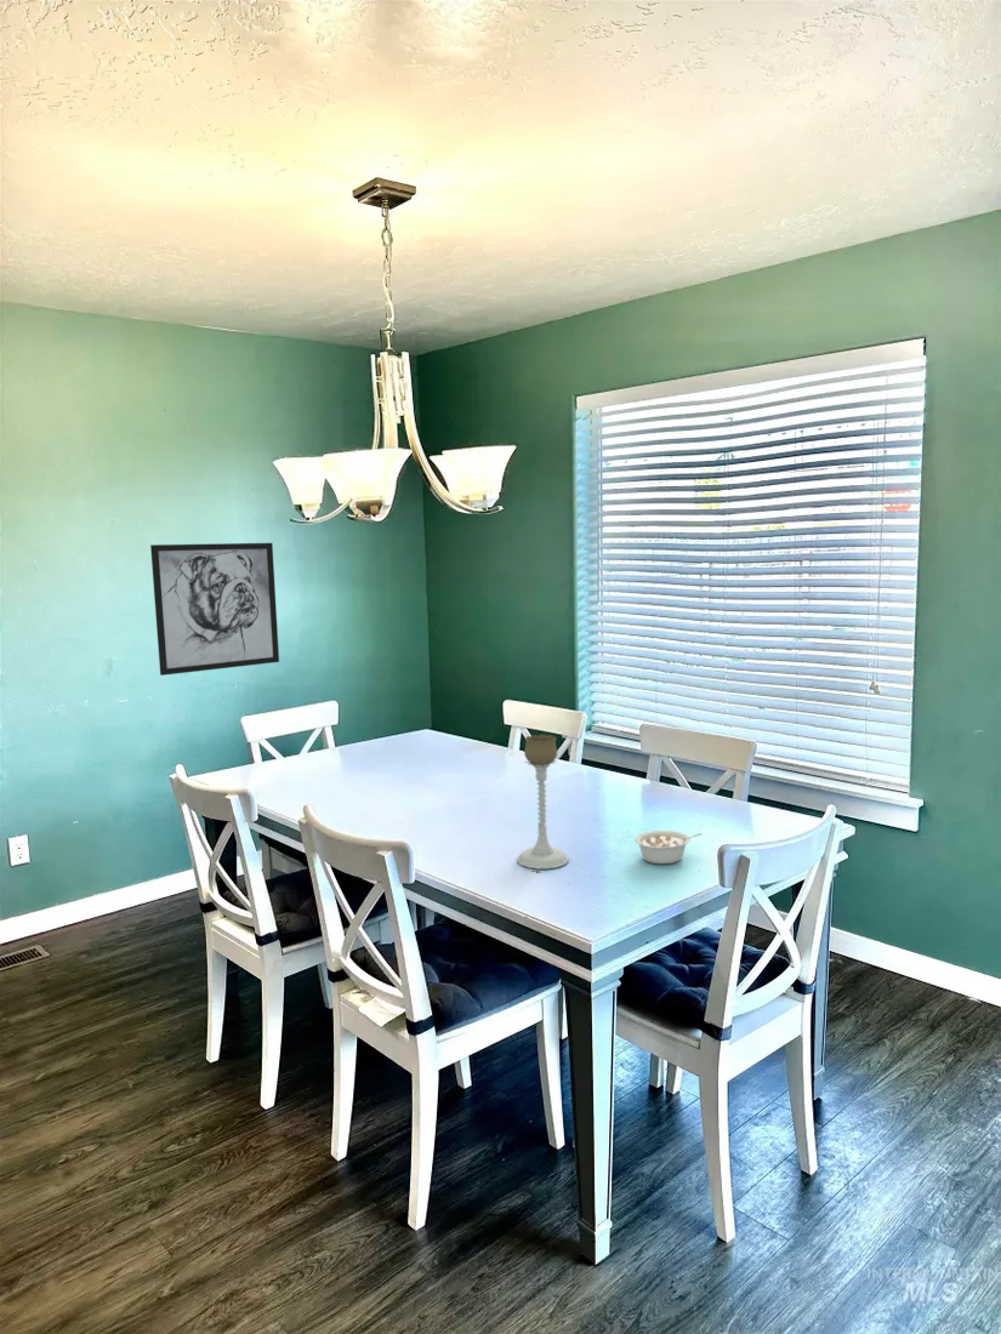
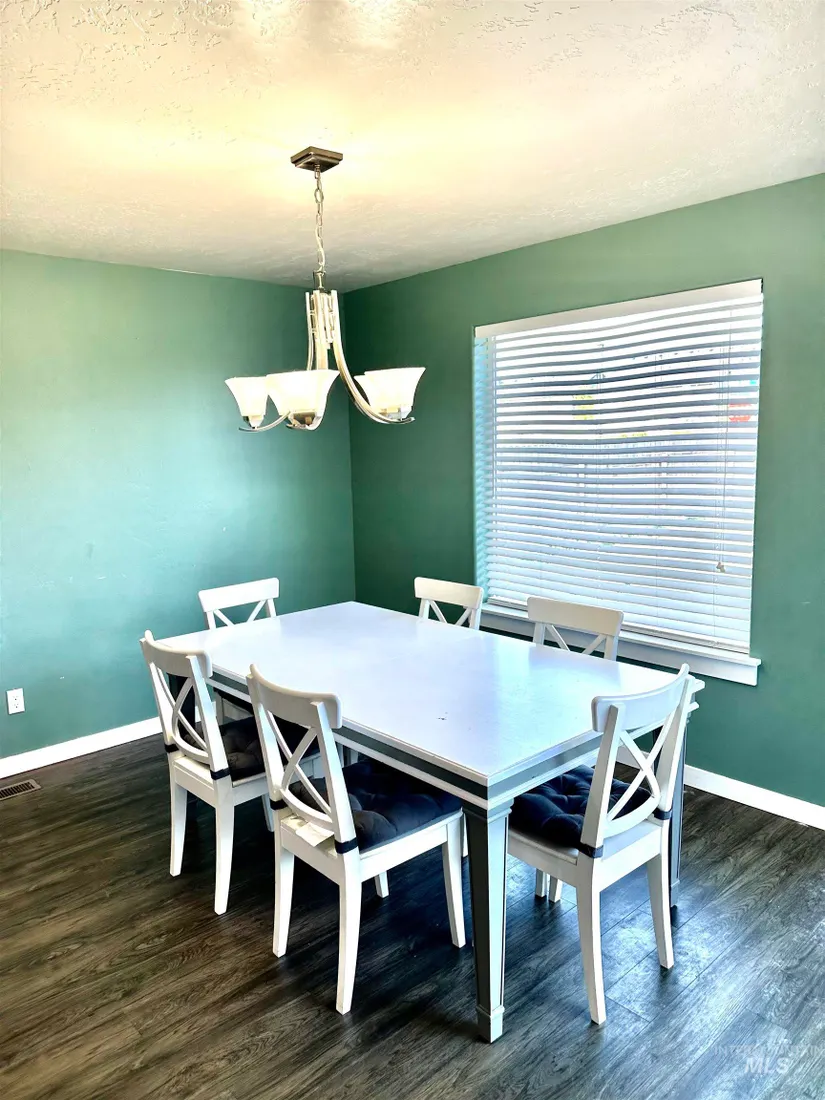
- wall art (217, 606)
- legume (664, 845)
- candle holder (541, 799)
